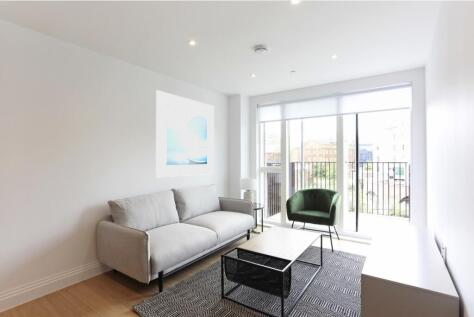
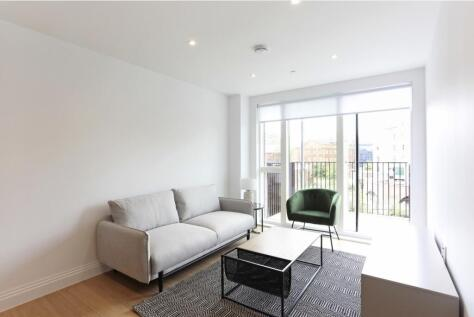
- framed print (188, 137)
